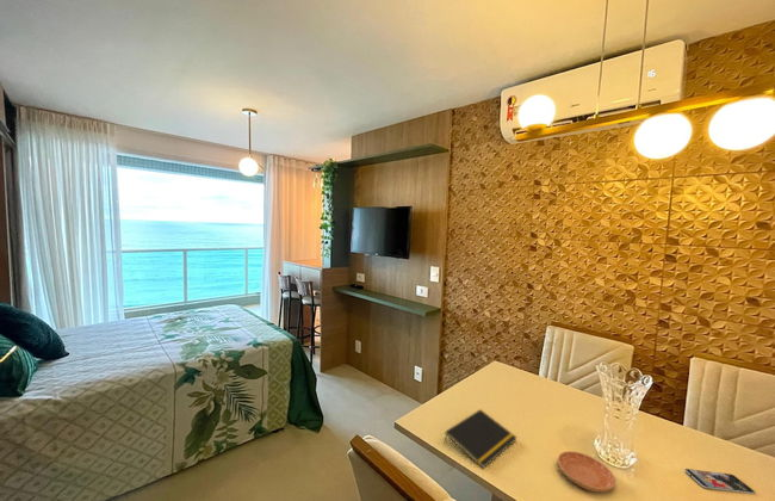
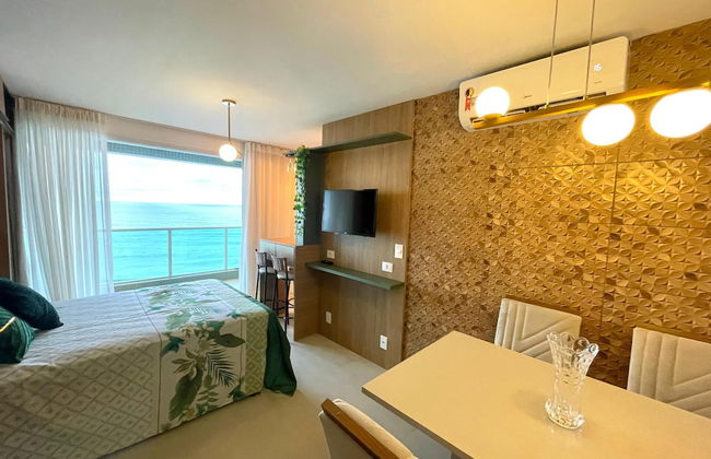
- saucer (584, 472)
- smartphone (718, 481)
- notepad (480, 435)
